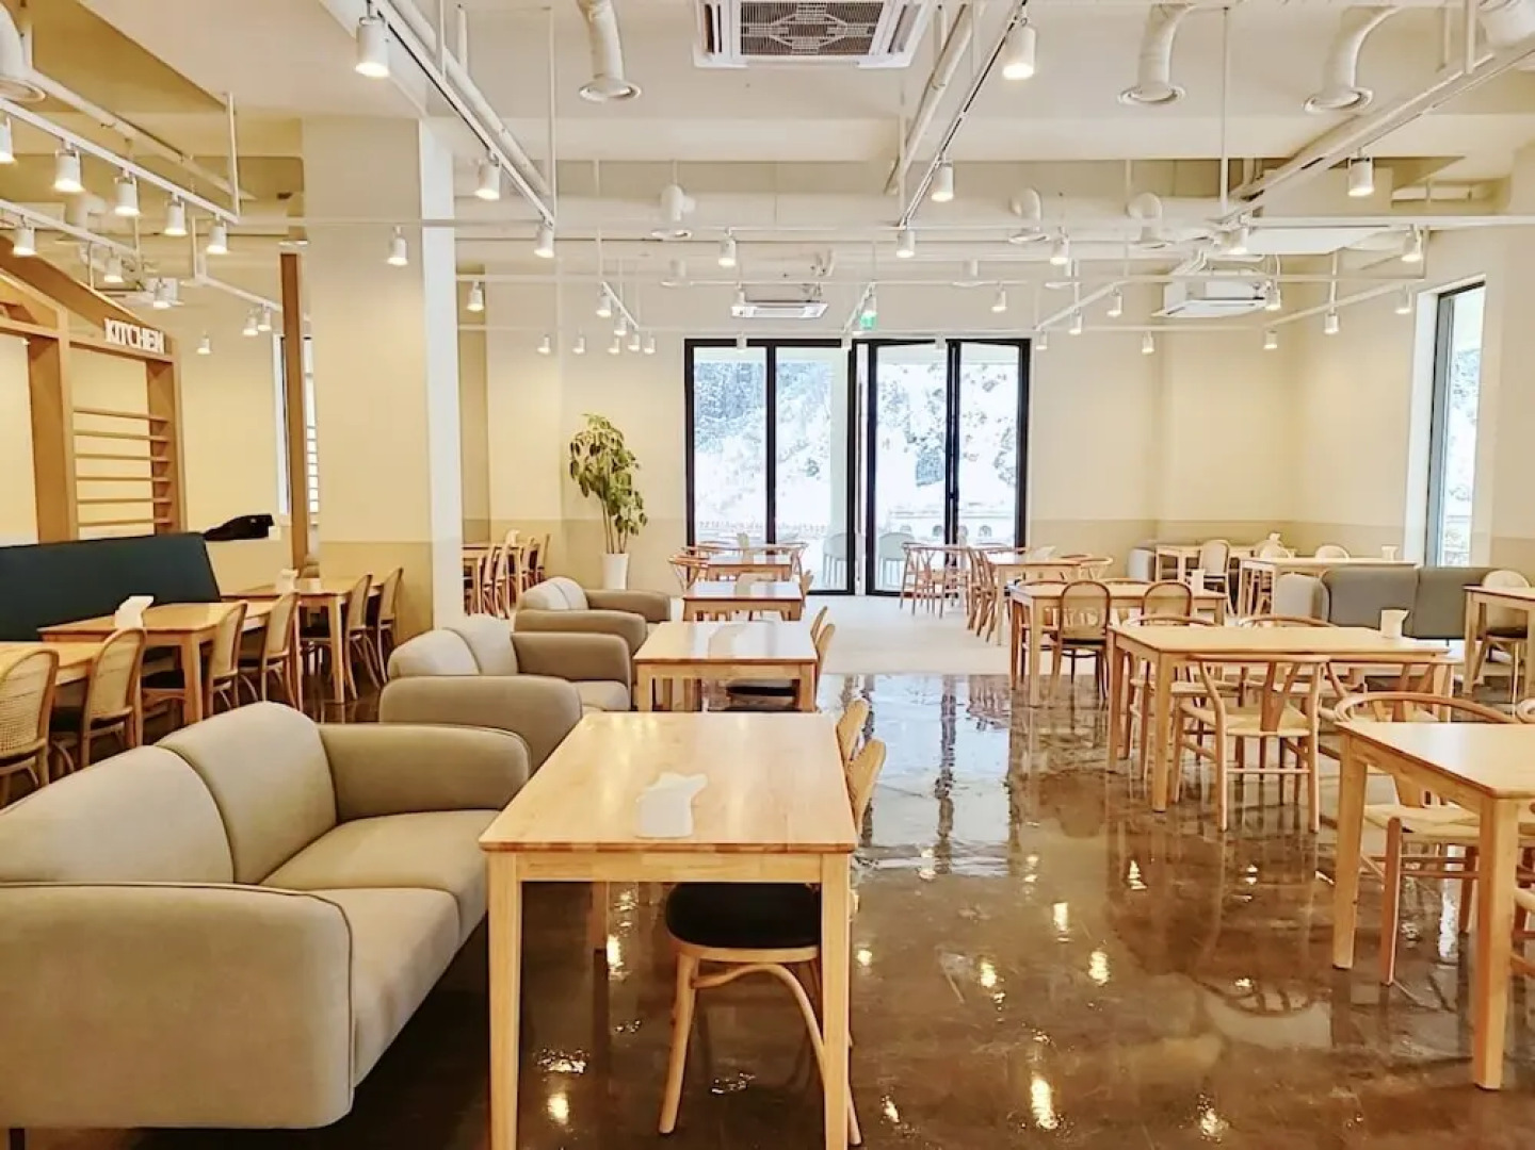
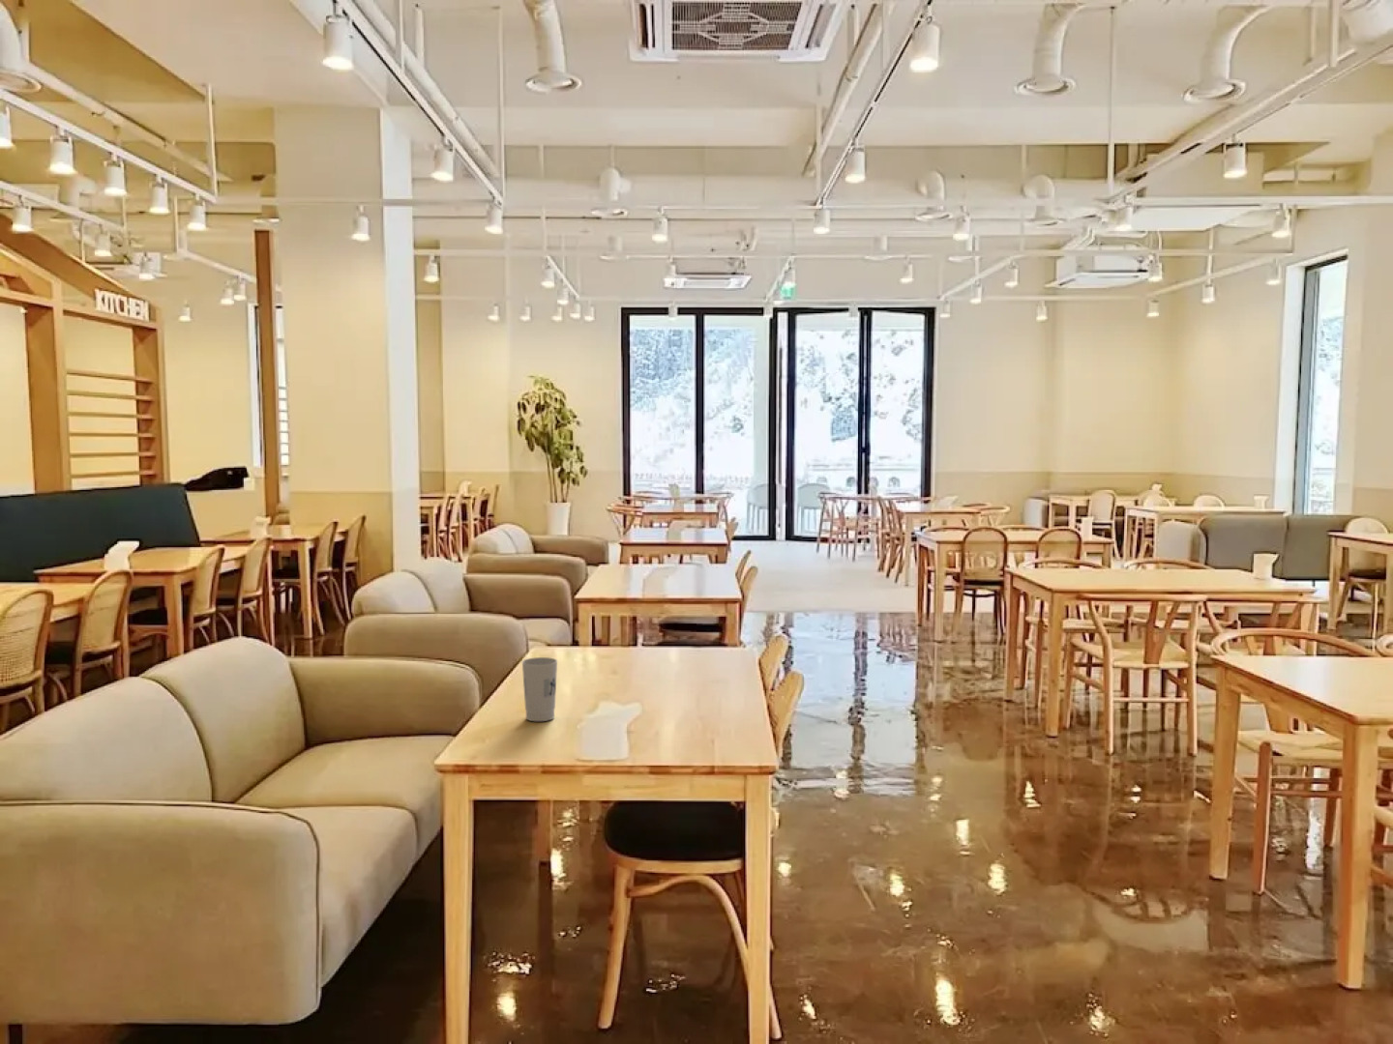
+ cup (540, 689)
